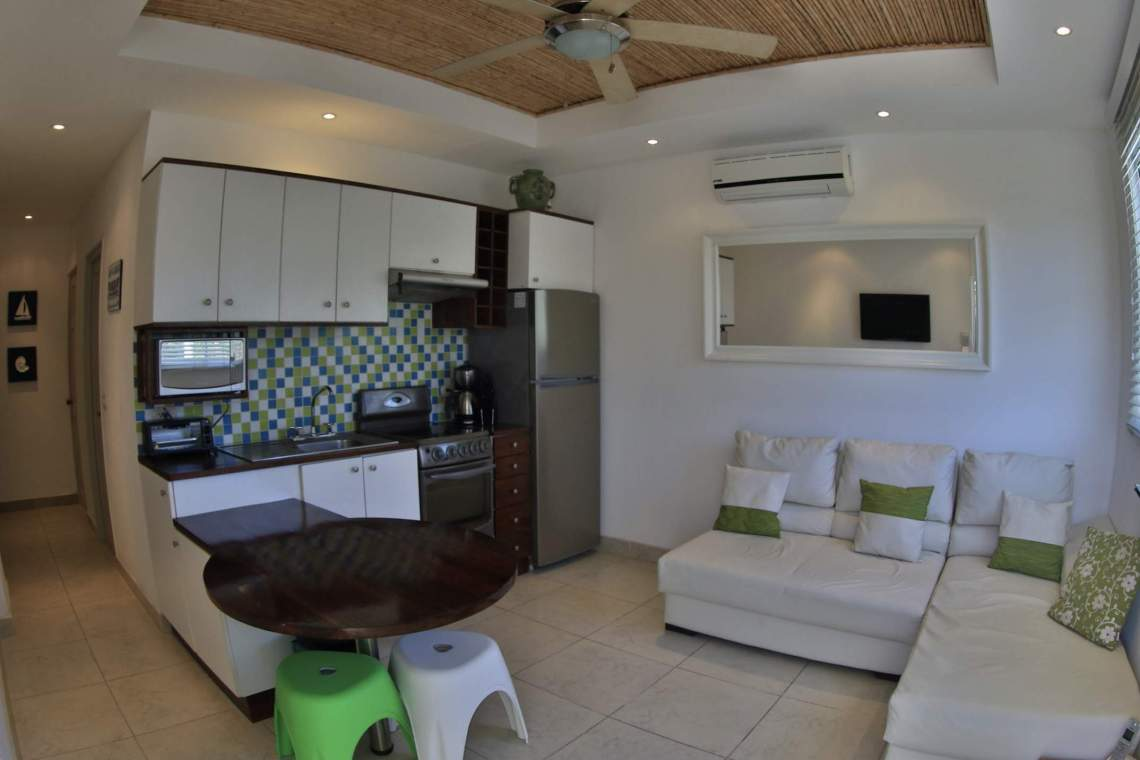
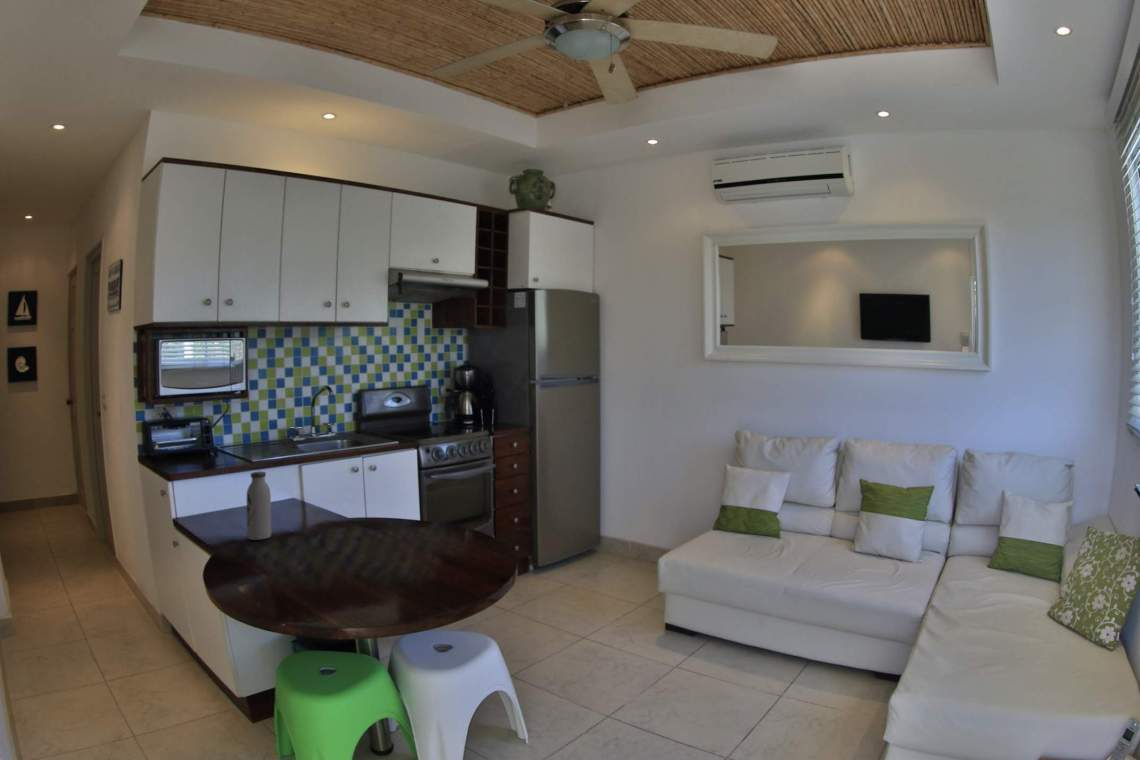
+ water bottle (258, 504)
